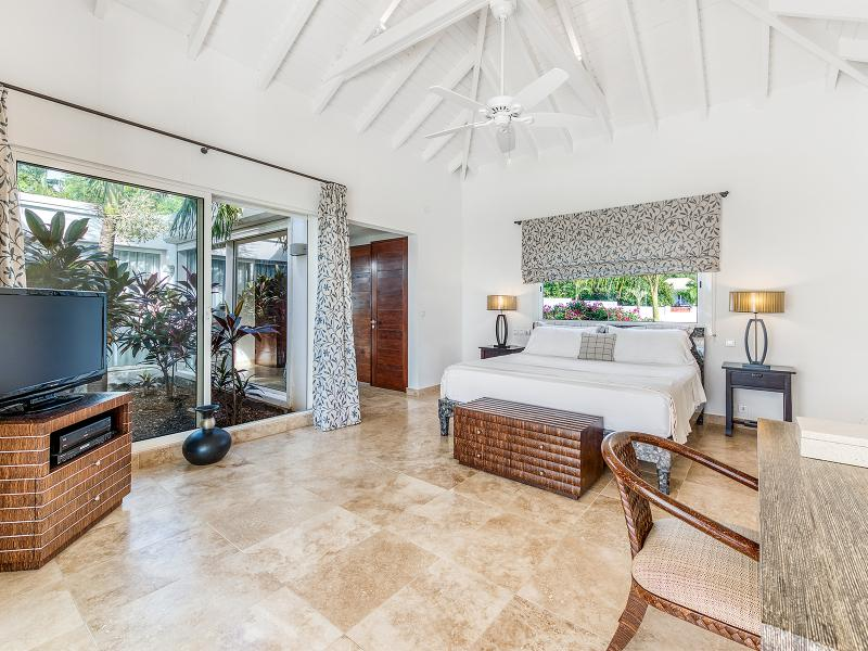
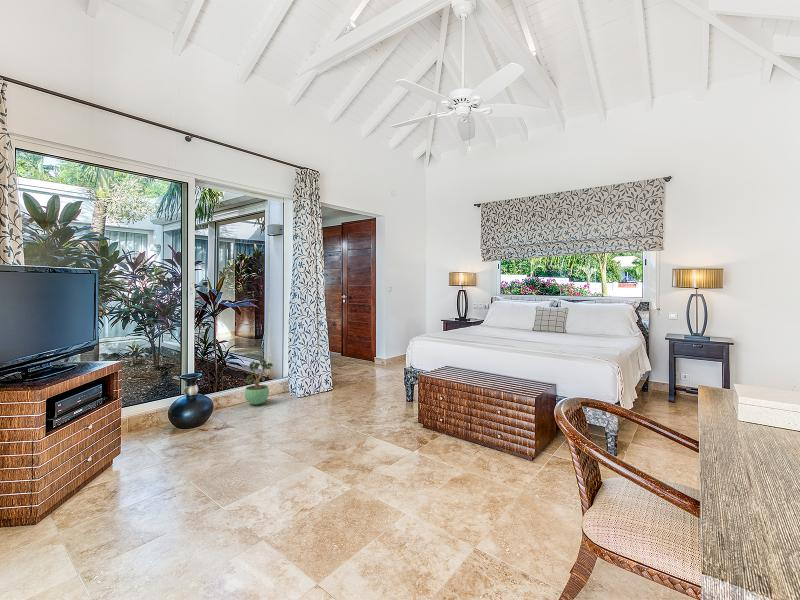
+ potted plant (257, 380)
